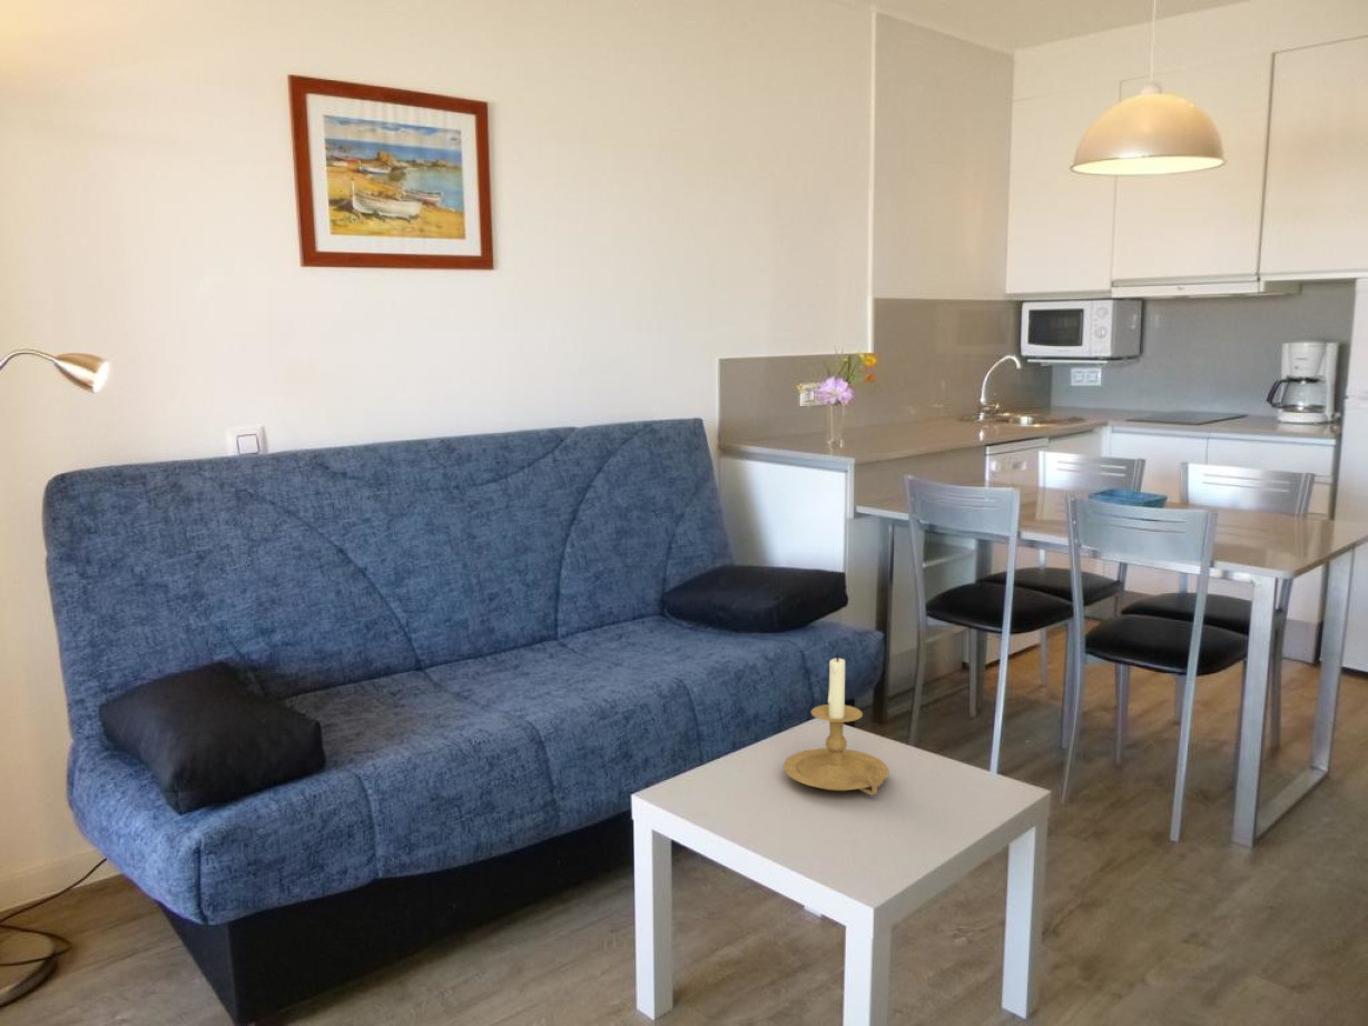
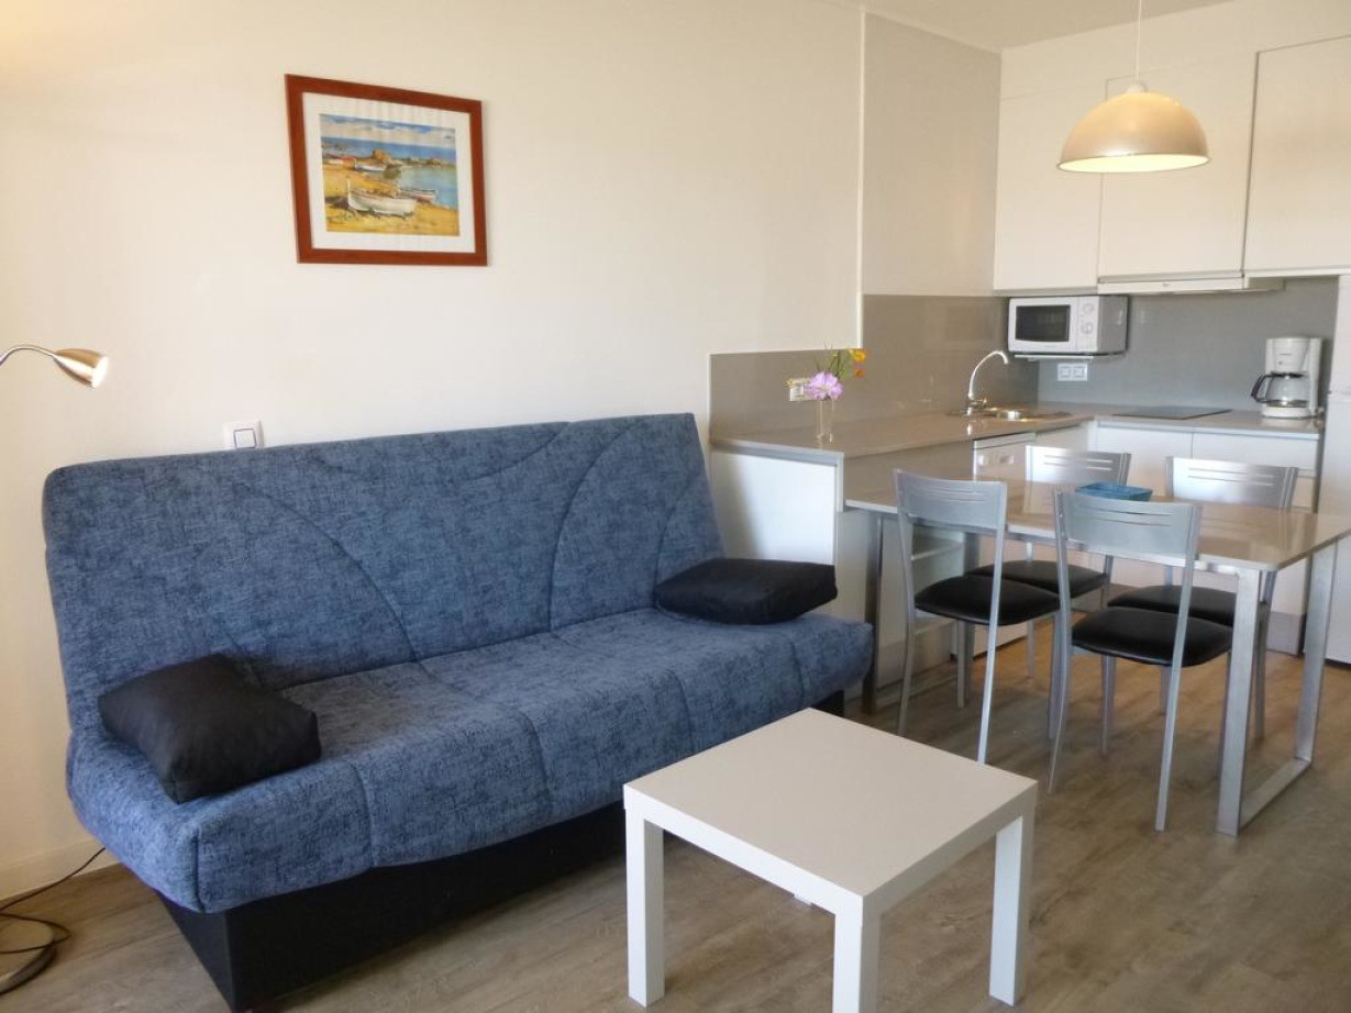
- candle holder (836, 718)
